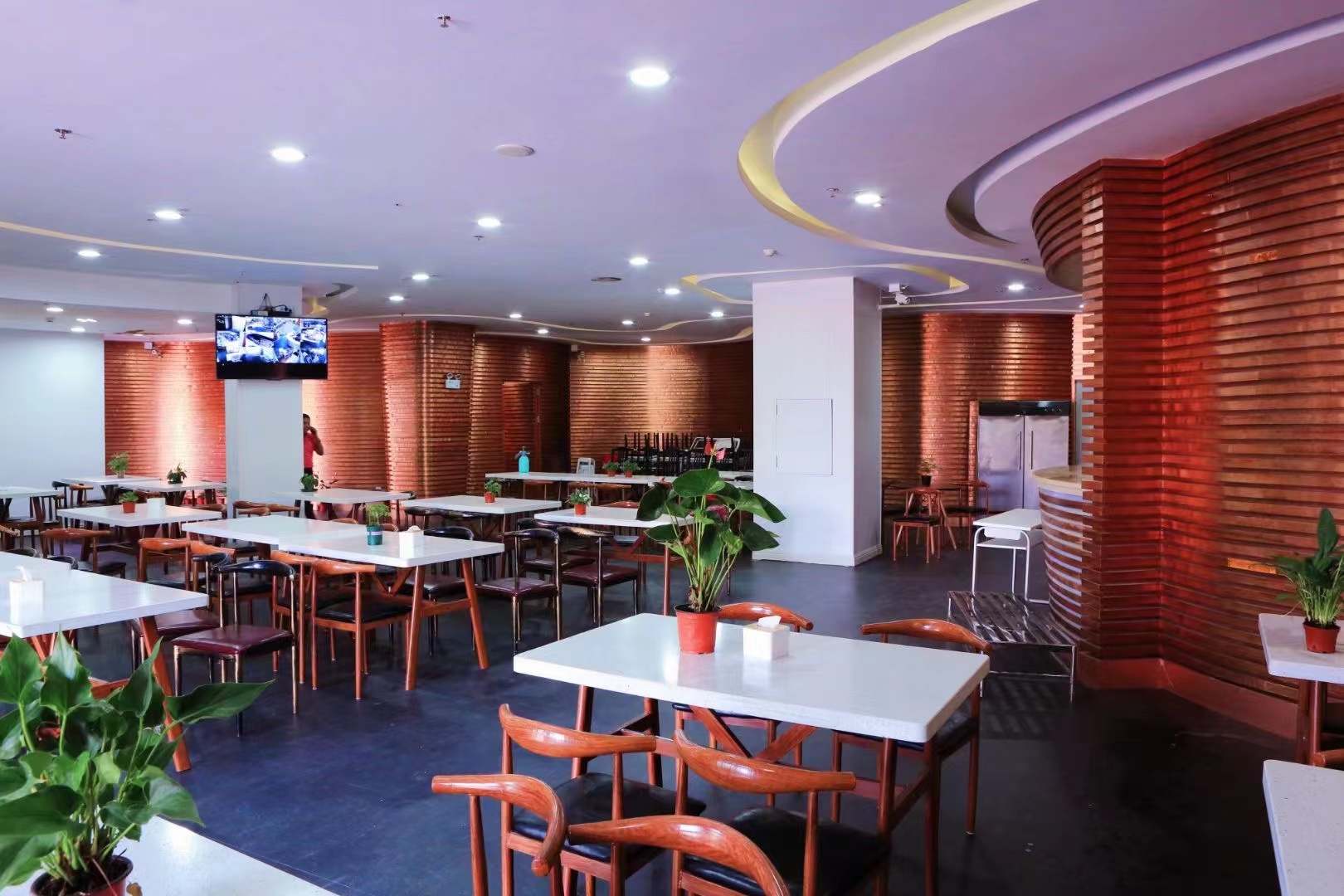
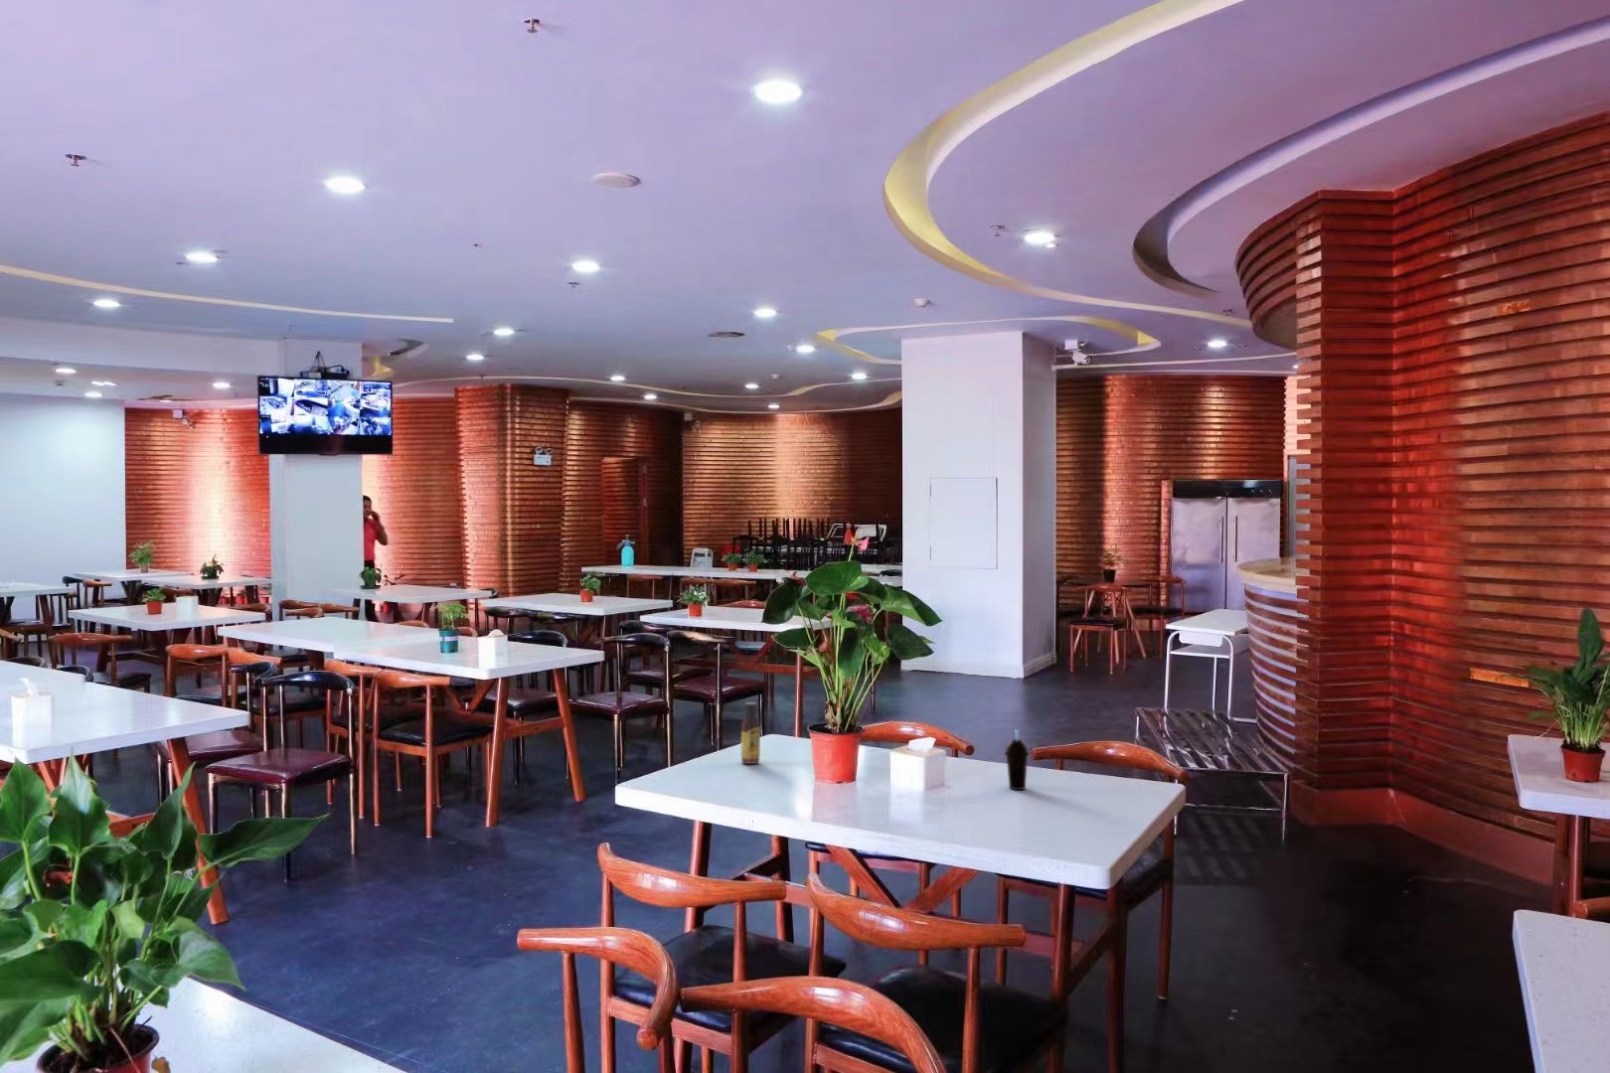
+ cup (1017, 758)
+ sauce bottle (750, 732)
